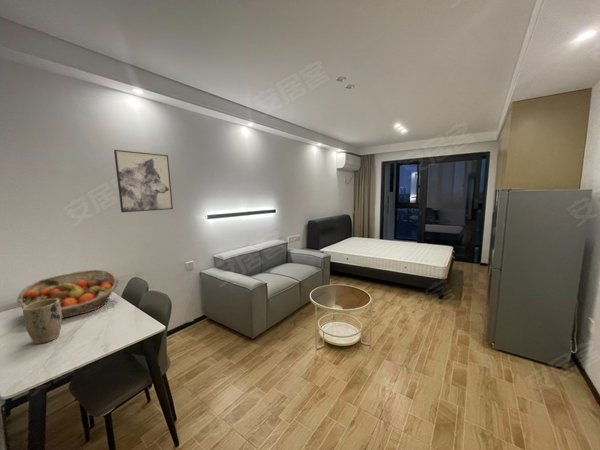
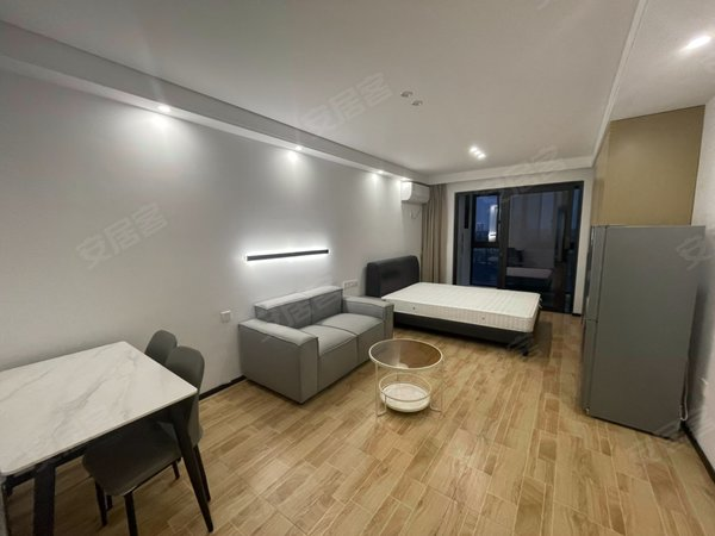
- wall art (145, 182)
- plant pot (44, 321)
- fruit basket (73, 293)
